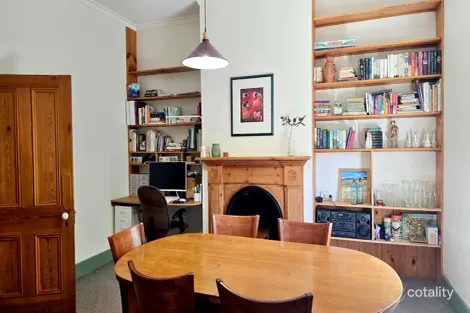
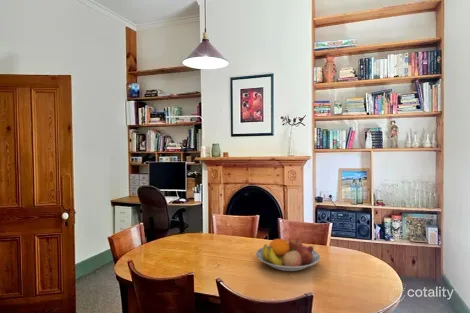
+ fruit bowl (287, 251)
